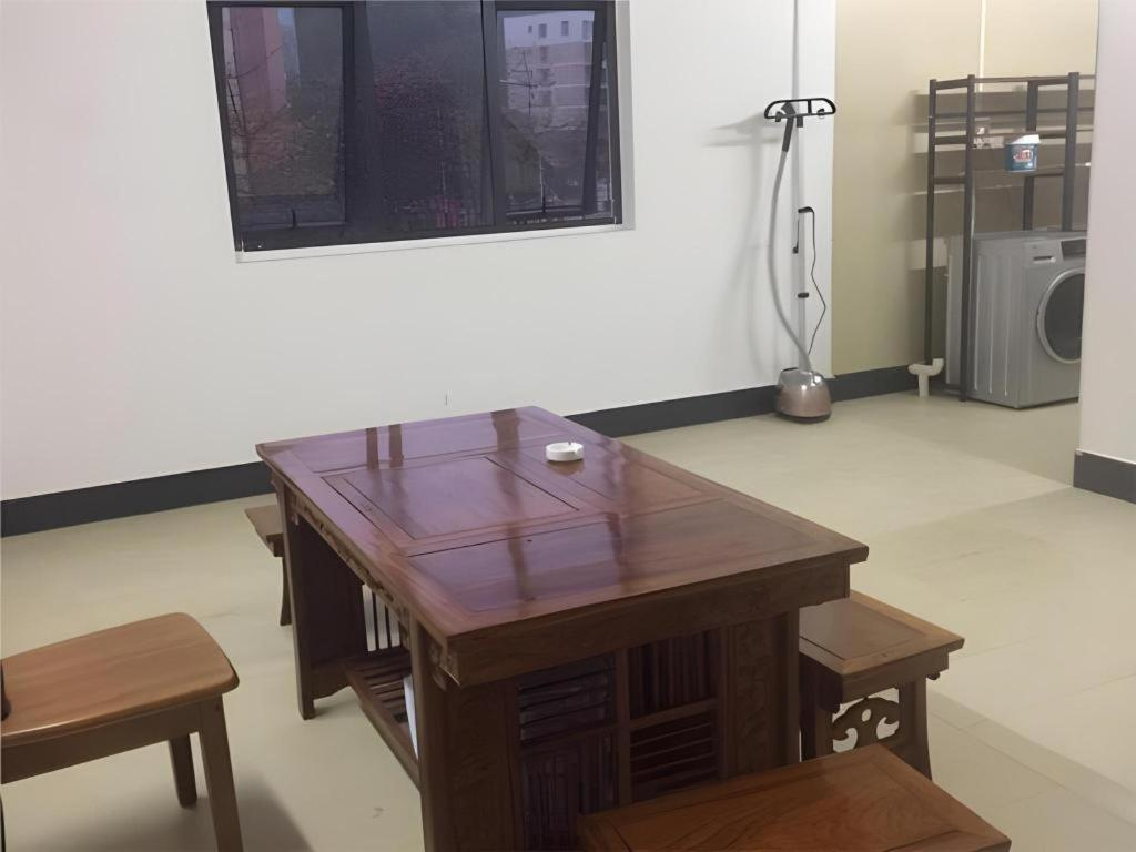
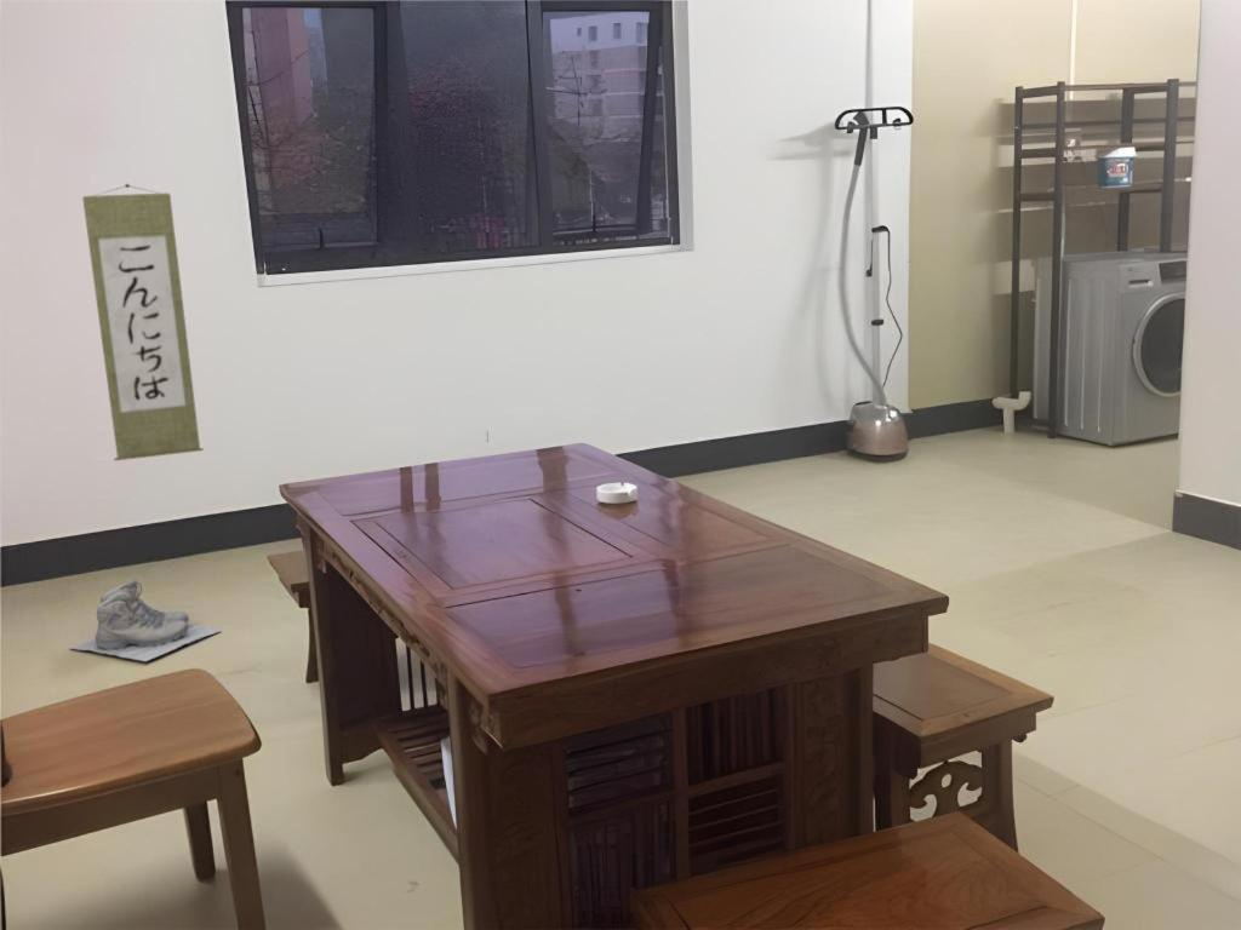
+ boots (142, 612)
+ wall scroll (142, 322)
